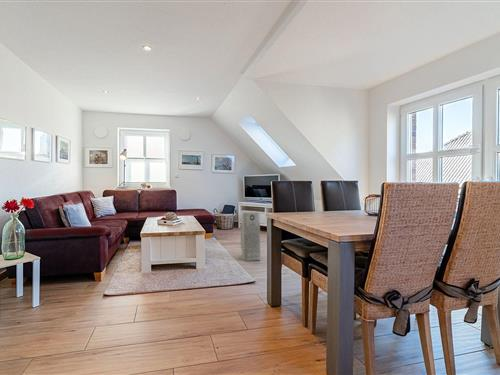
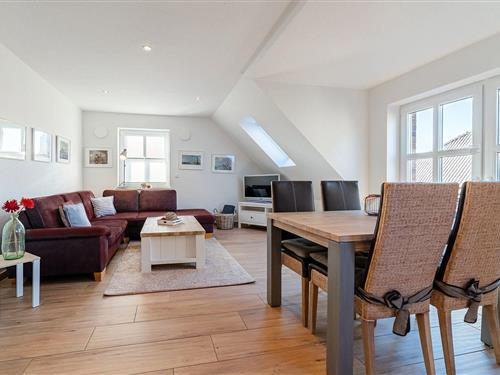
- air purifier (249, 234)
